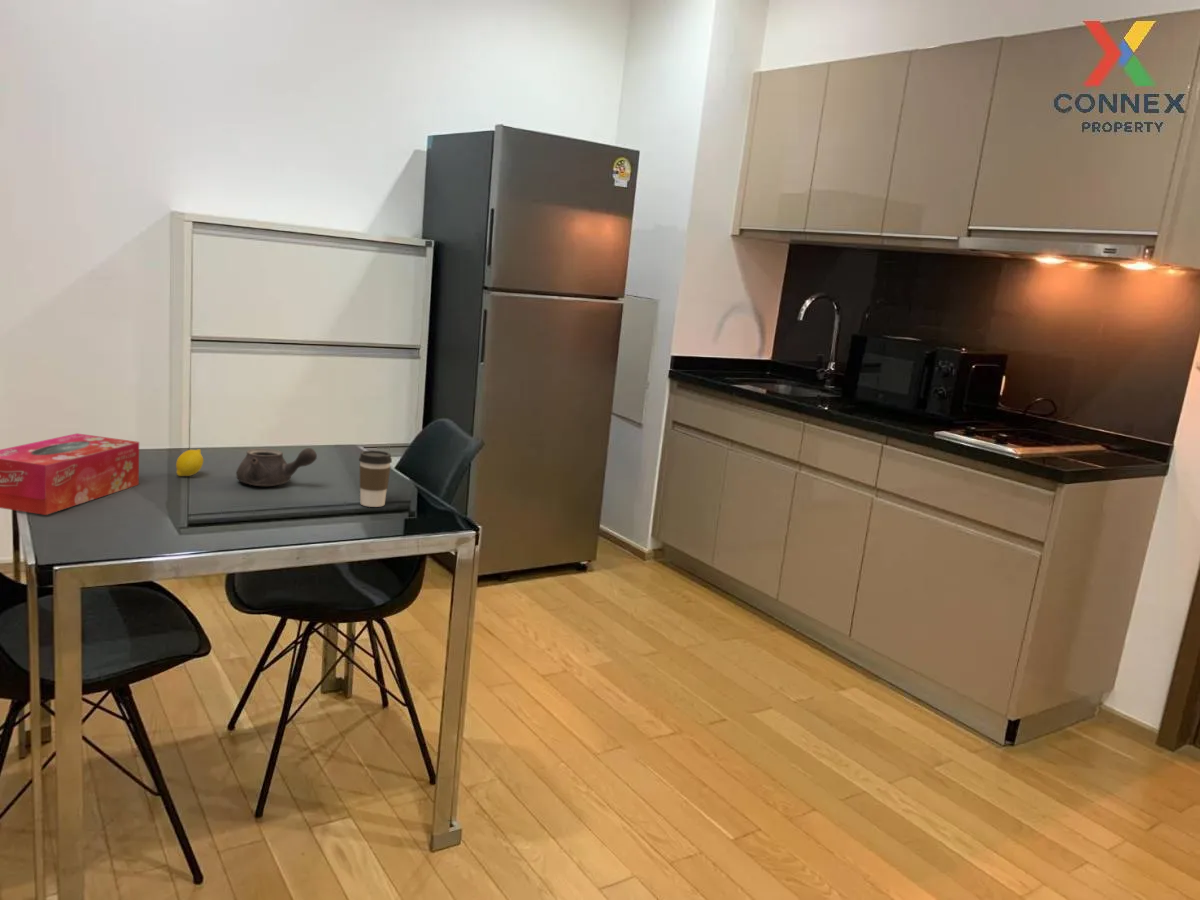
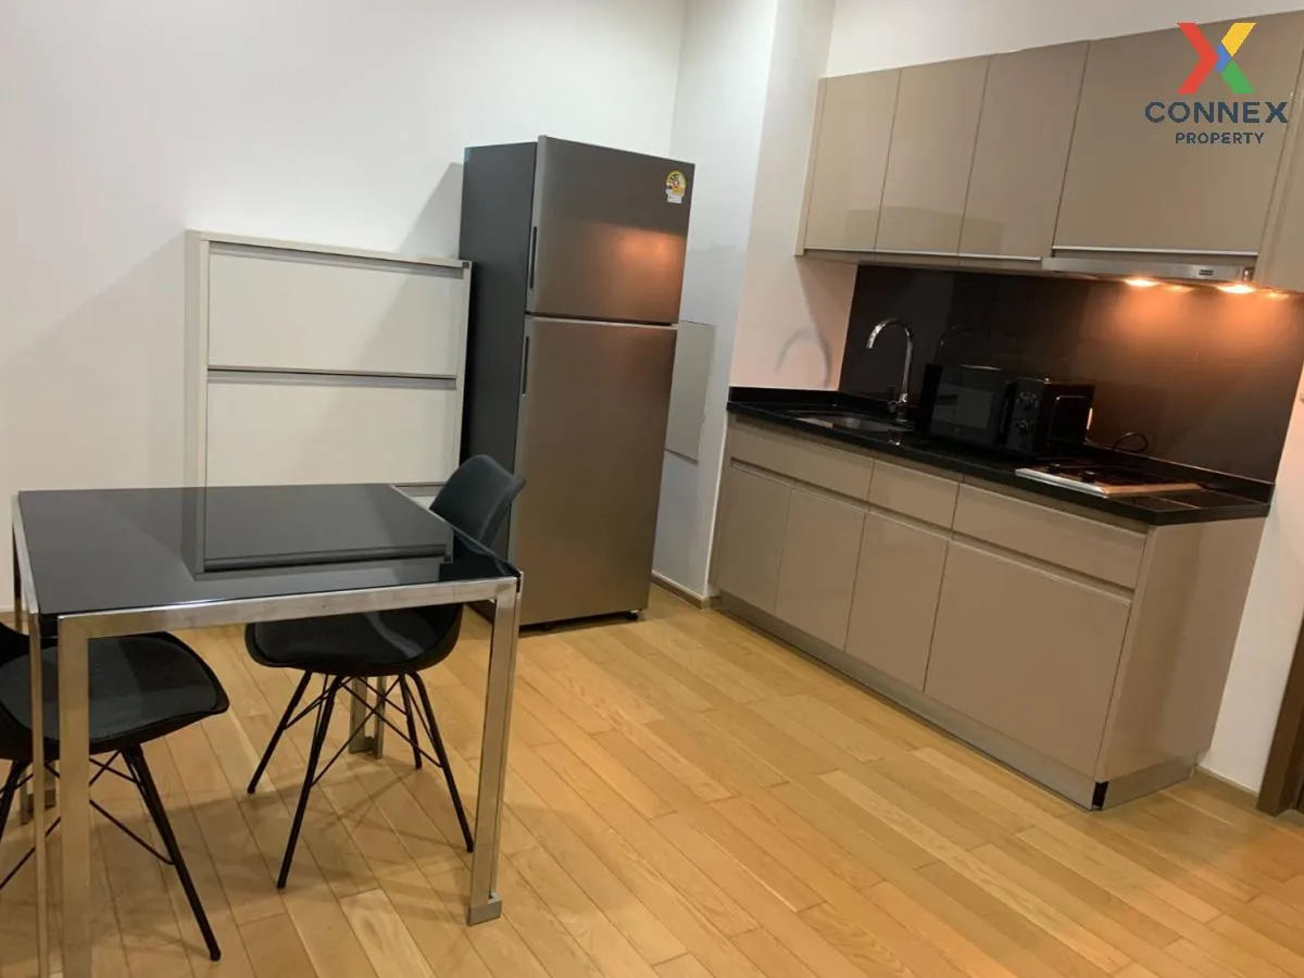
- coffee cup (374, 478)
- tissue box (62, 471)
- fruit (189, 462)
- teapot (276, 464)
